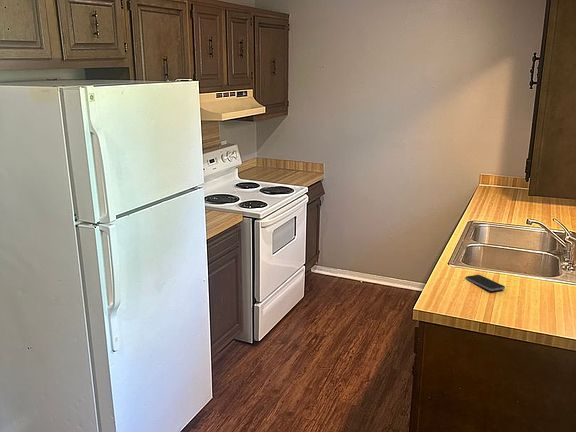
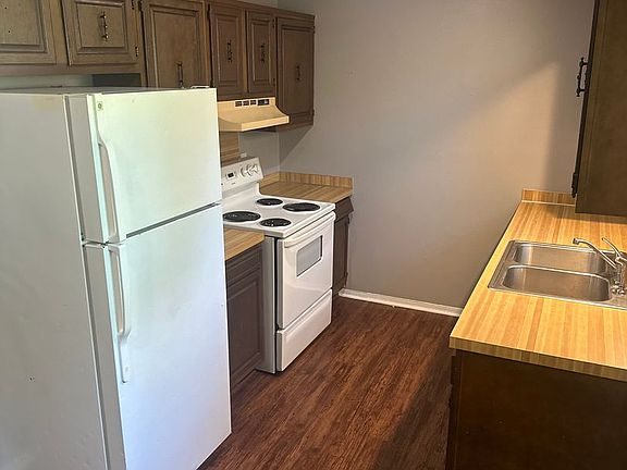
- smartphone (484, 282)
